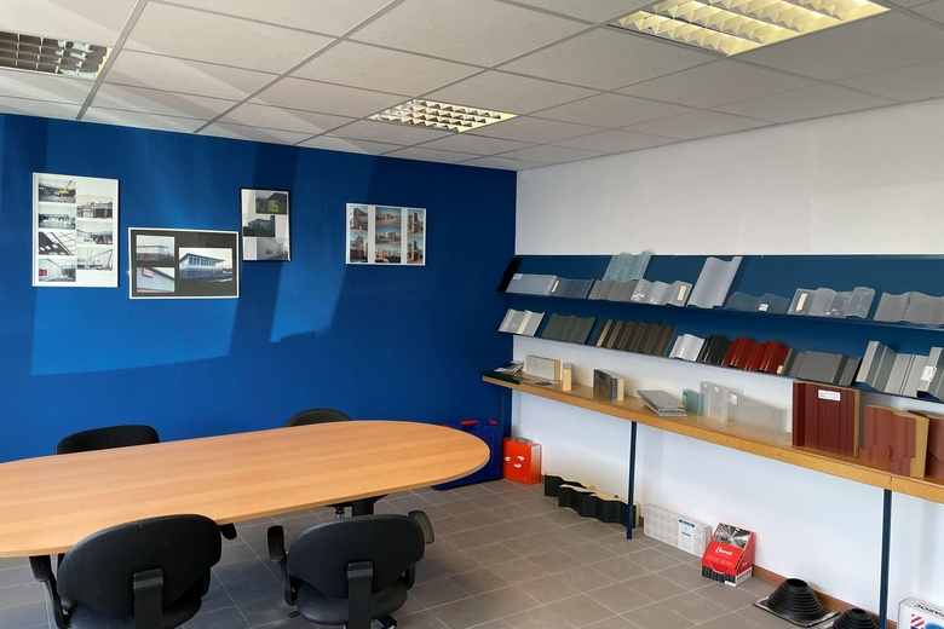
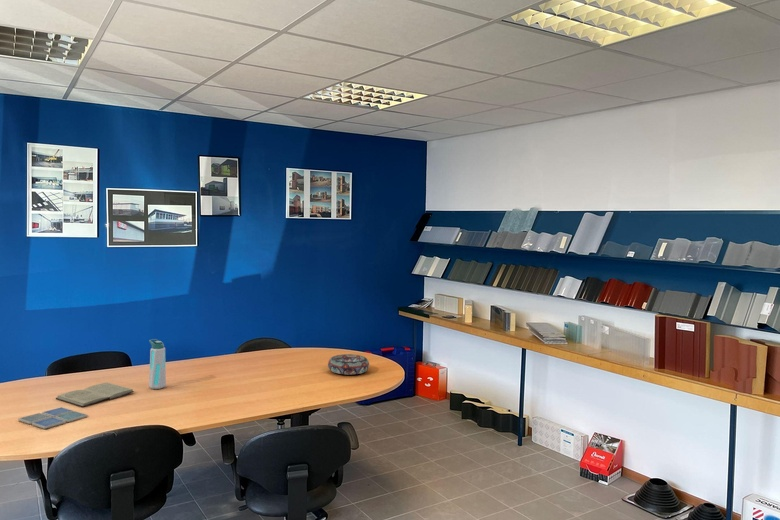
+ drink coaster (53, 417)
+ book (95, 393)
+ water bottle (156, 363)
+ decorative bowl (348, 364)
